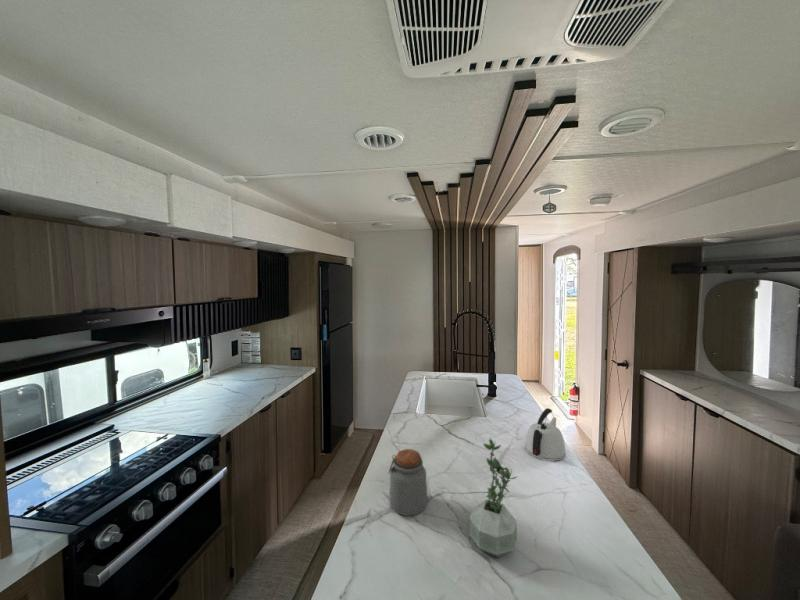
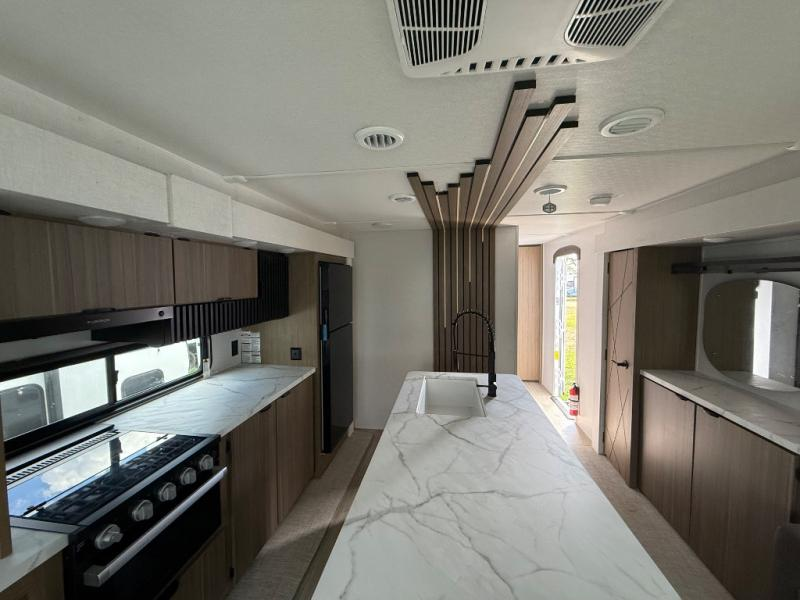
- potted plant (494, 494)
- kettle (545, 431)
- jar (408, 479)
